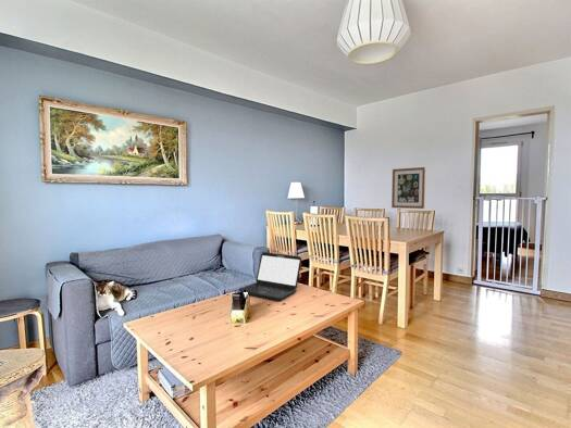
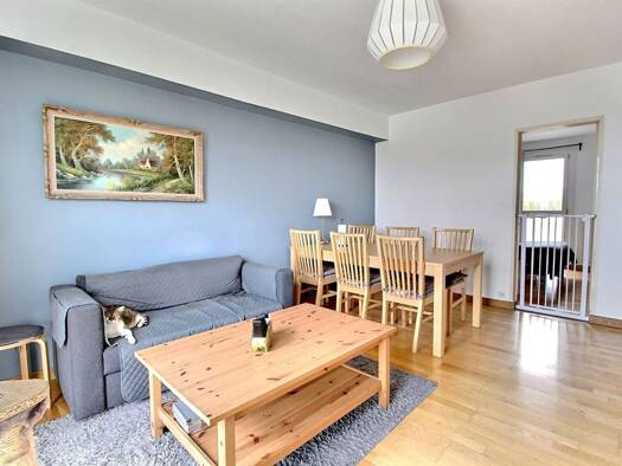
- laptop (270, 274)
- wall art (408, 188)
